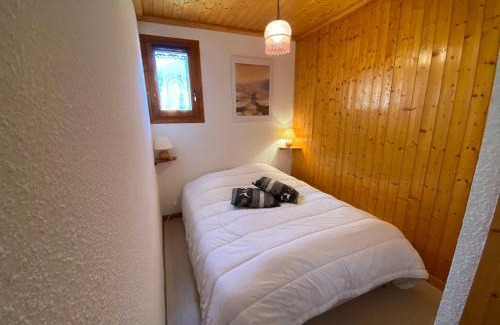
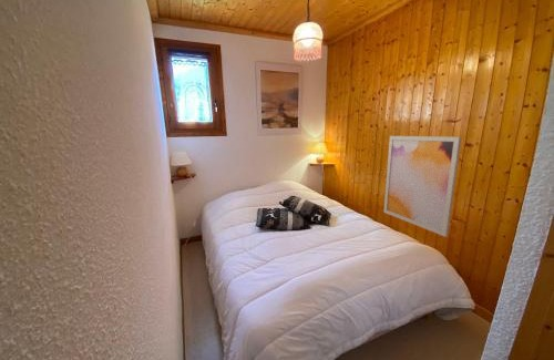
+ wall art (416, 181)
